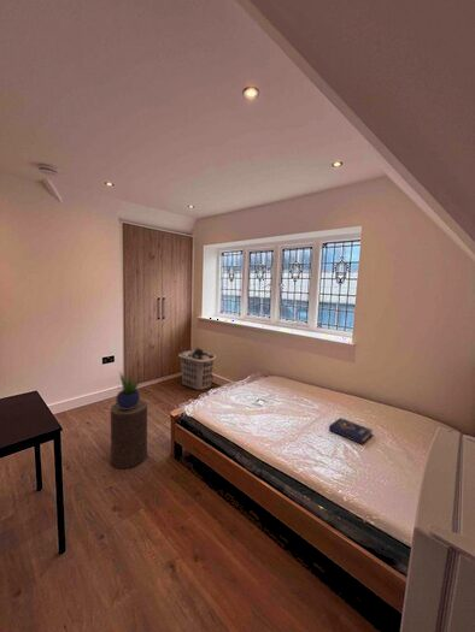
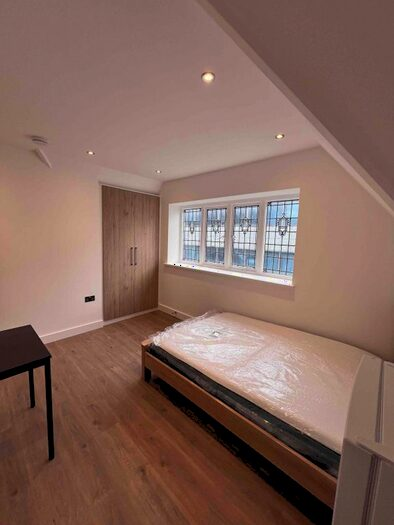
- potted plant (129, 389)
- book (350, 430)
- stool (129, 431)
- clothes hamper (197, 367)
